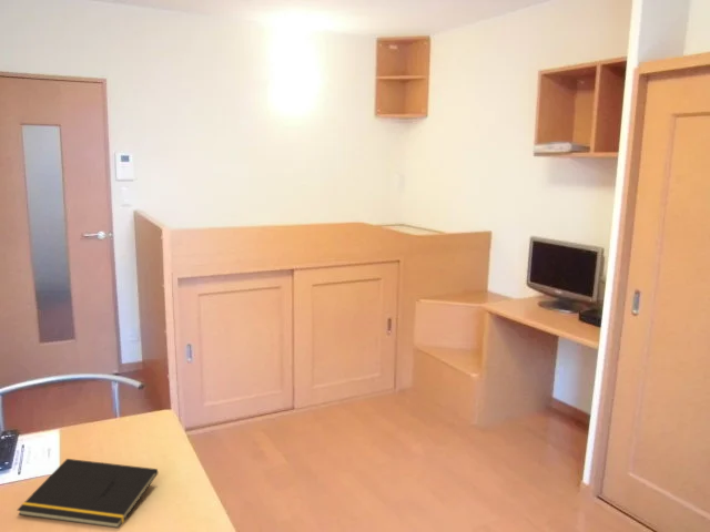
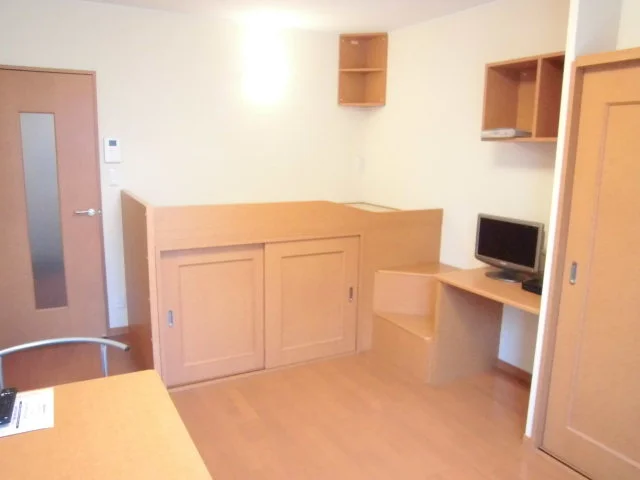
- notepad (91, 490)
